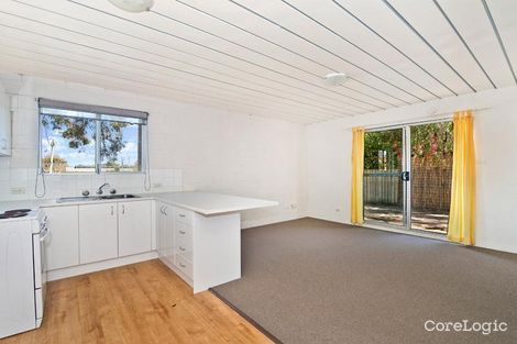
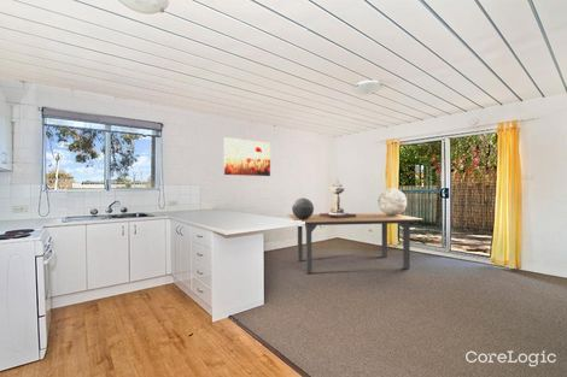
+ wall art (249, 158)
+ decorative urn (337, 196)
+ decorative globe (303, 208)
+ lamp (392, 201)
+ dining table (350, 223)
